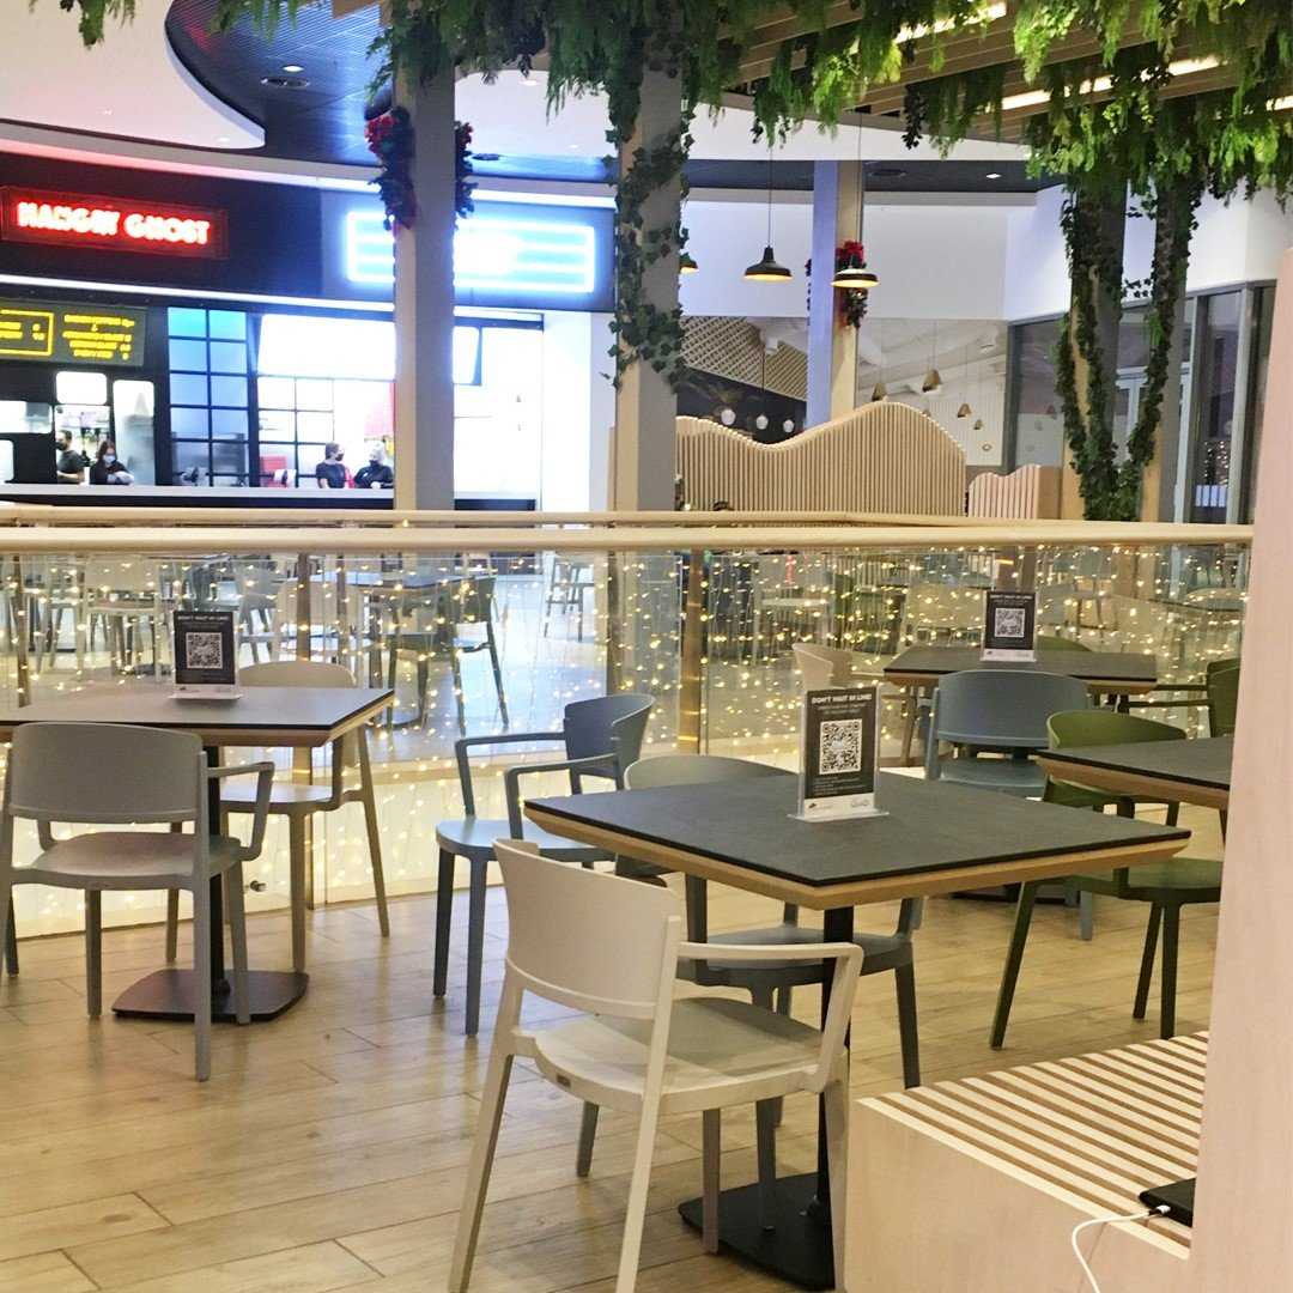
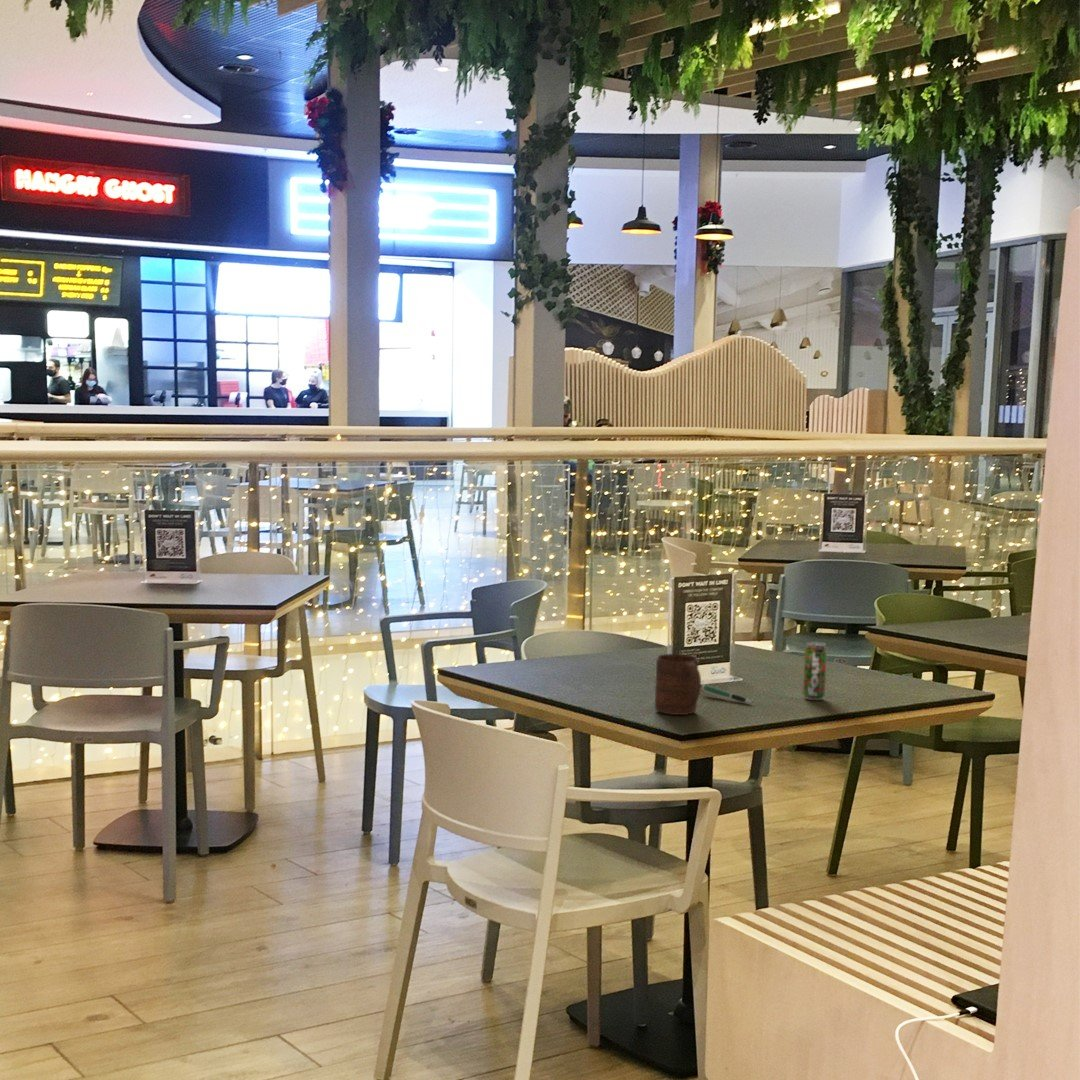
+ beverage can (814, 670)
+ cup (681, 685)
+ pen (725, 693)
